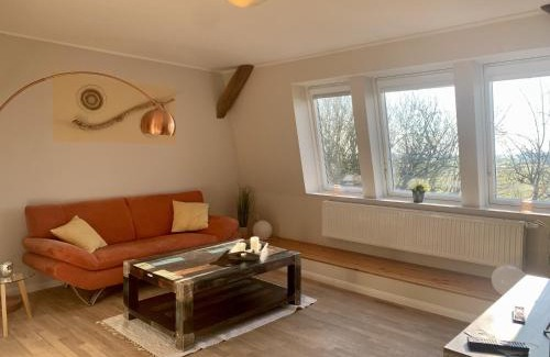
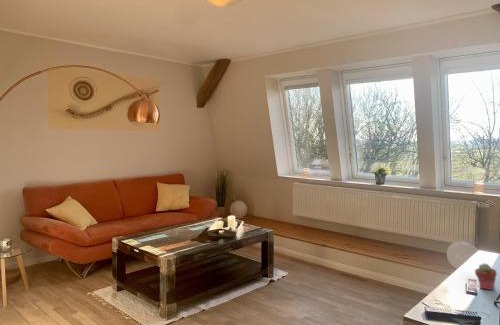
+ potted succulent (485, 275)
